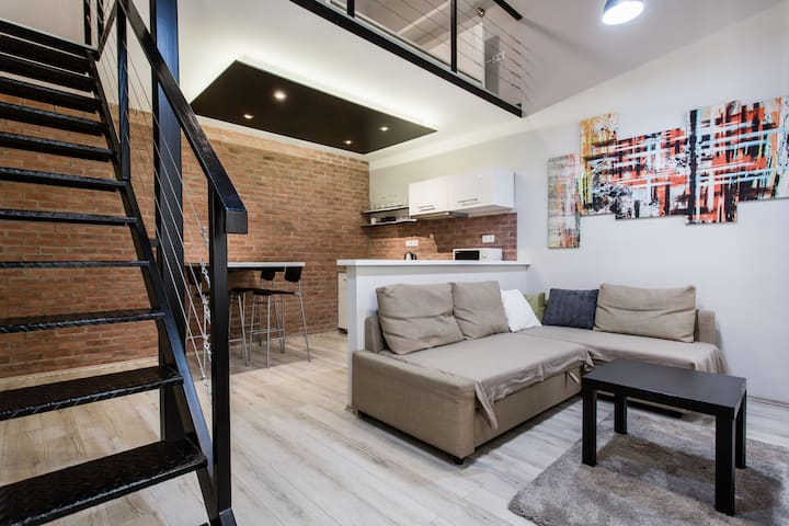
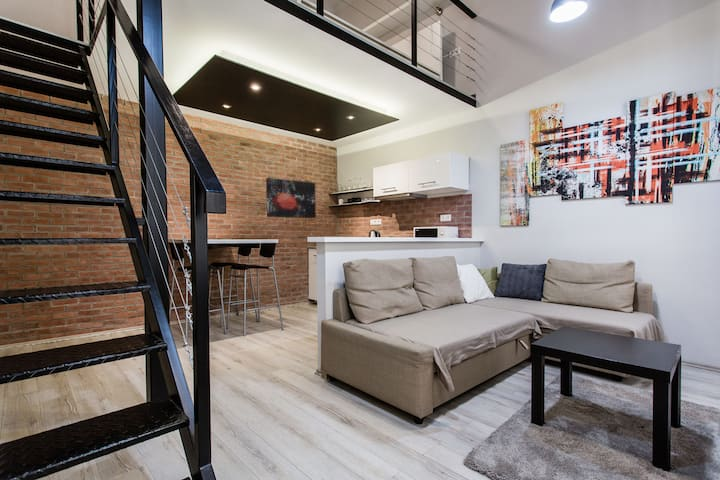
+ wall art (292, 199)
